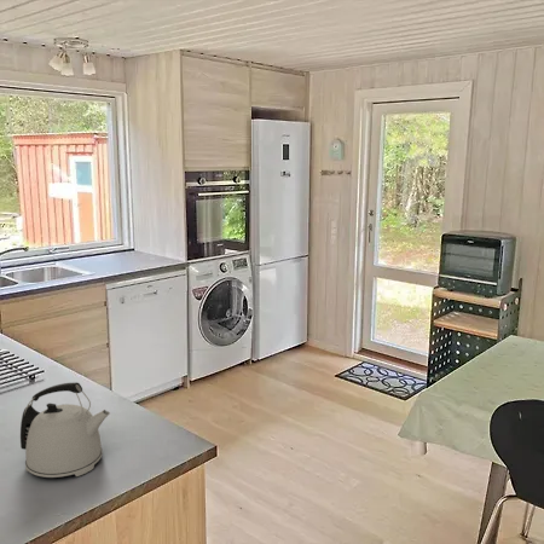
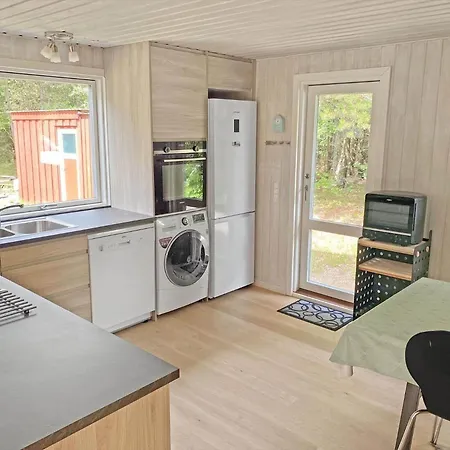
- kettle (64, 422)
